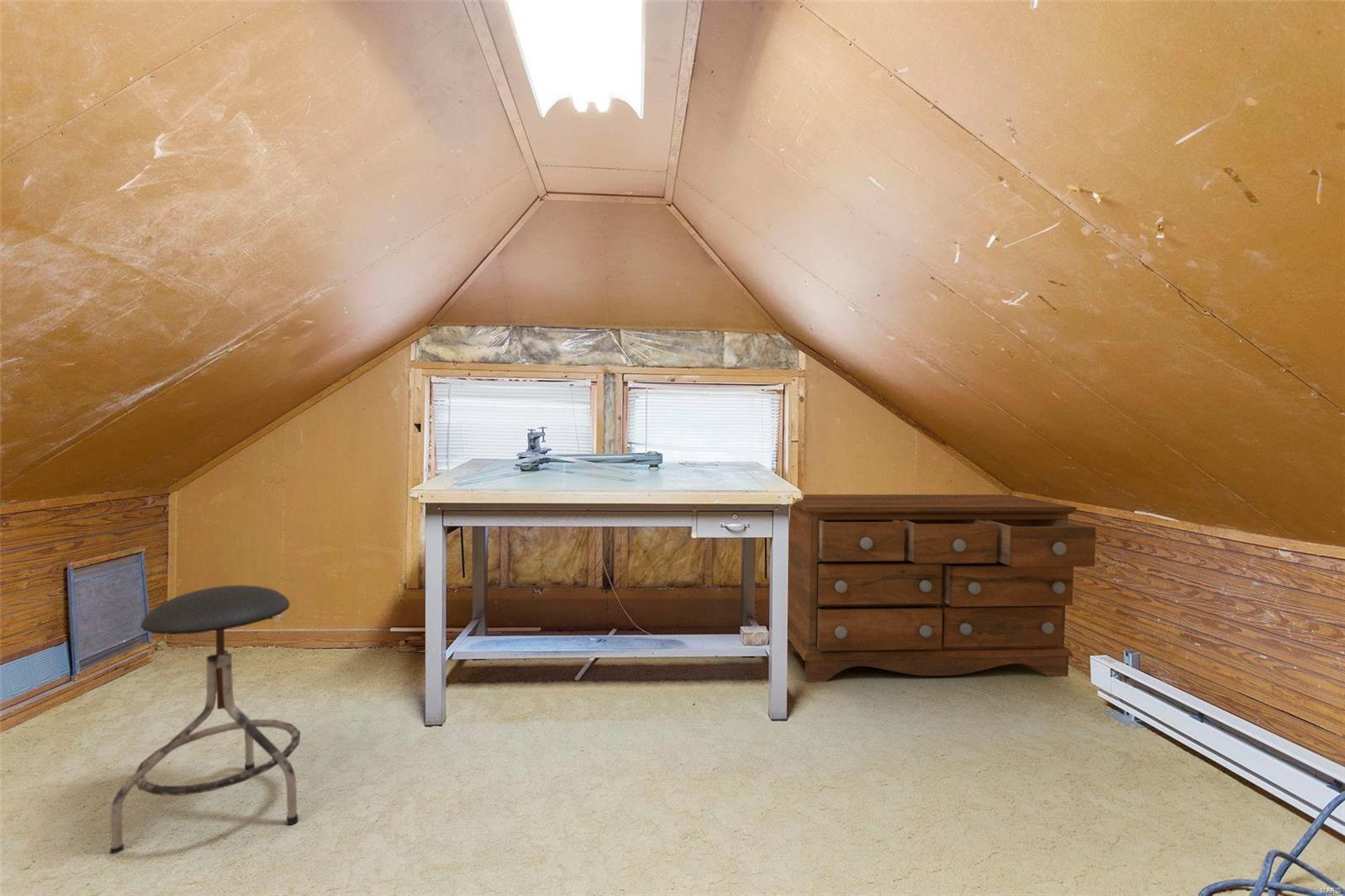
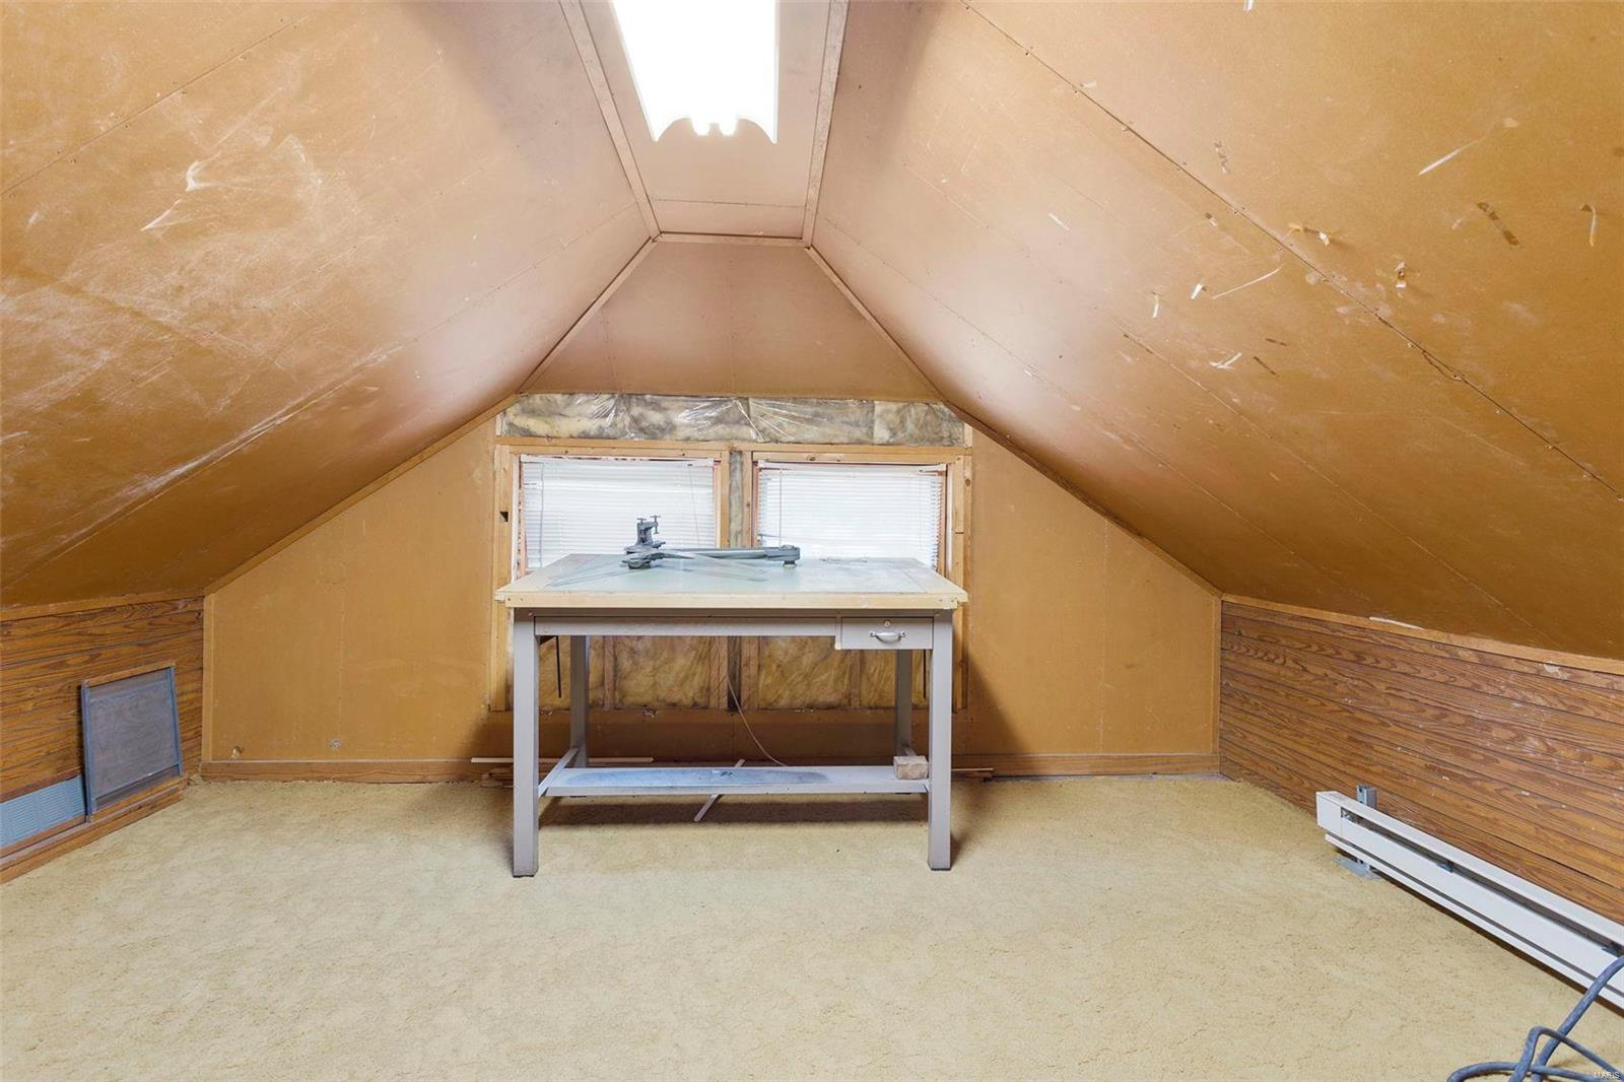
- stool (224, 697)
- dresser (926, 586)
